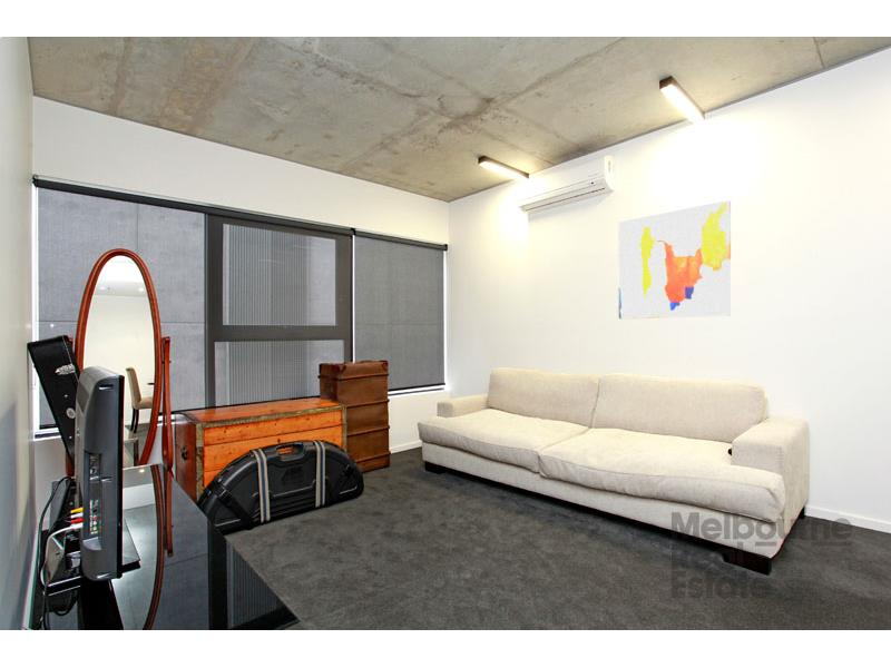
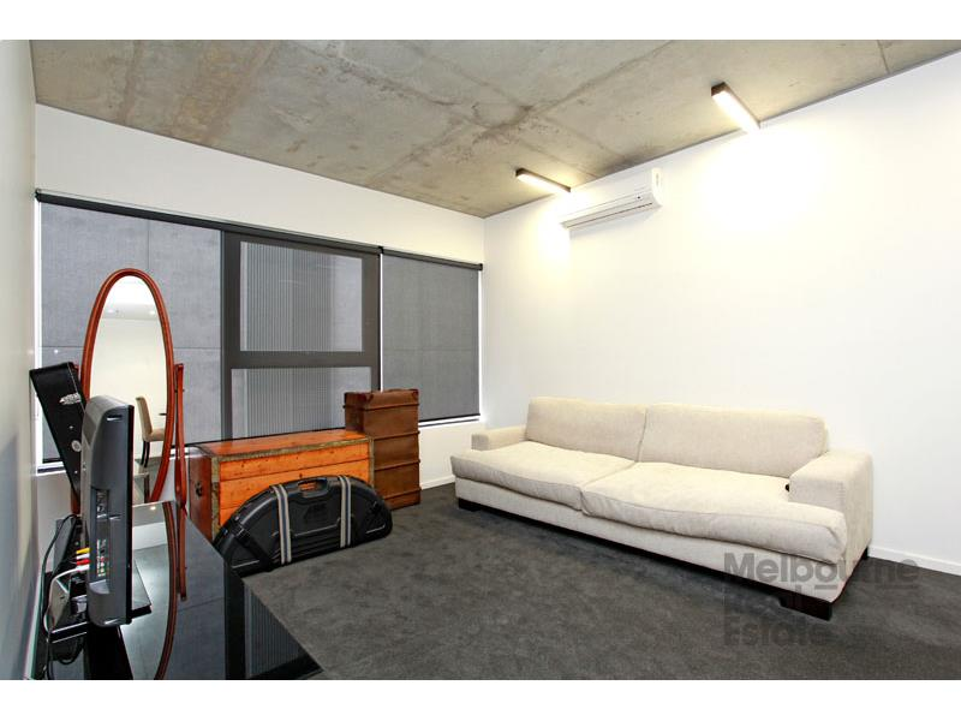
- wall art (669, 264)
